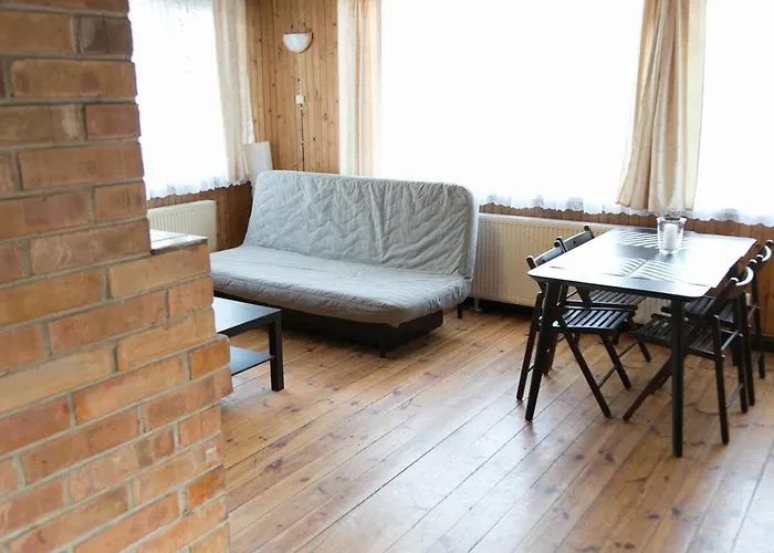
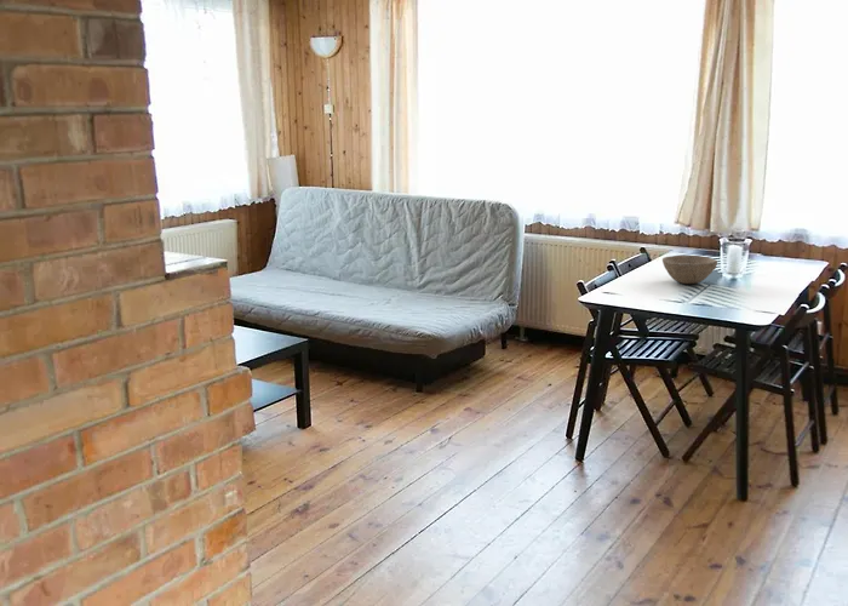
+ bowl (688, 270)
